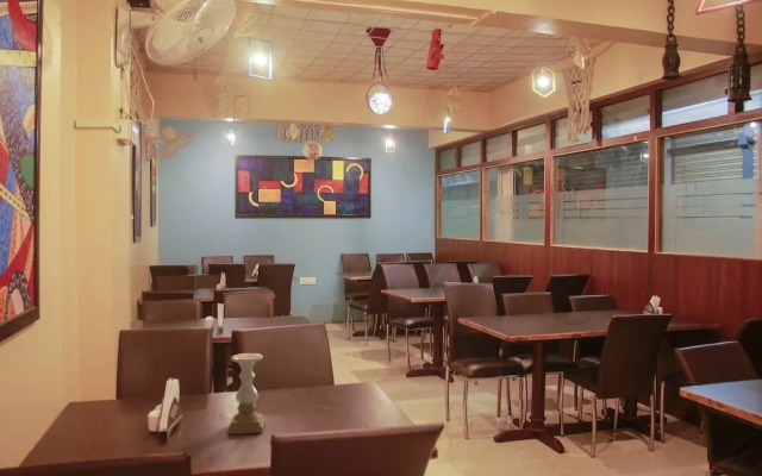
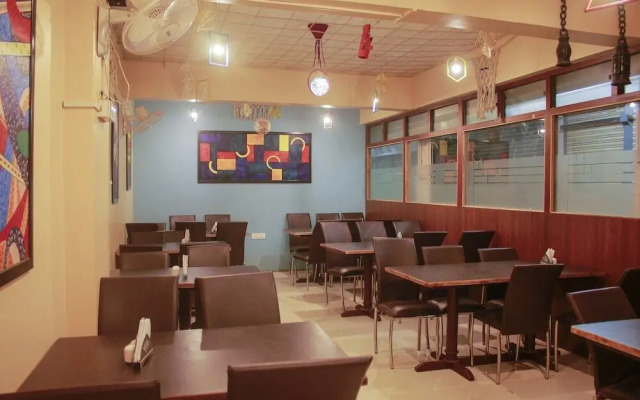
- candle holder (246, 392)
